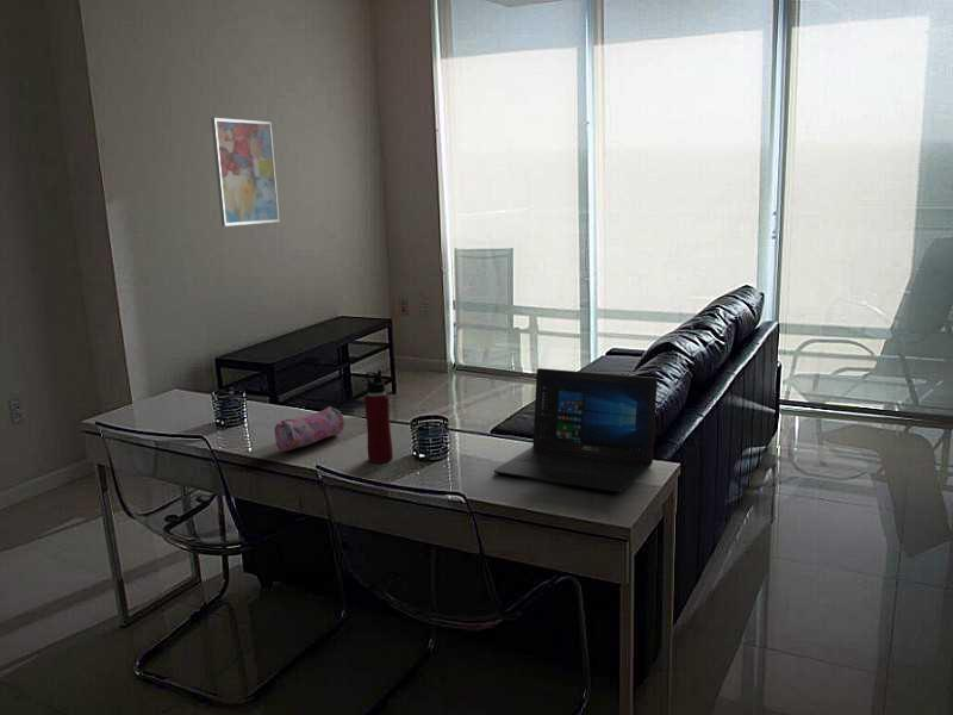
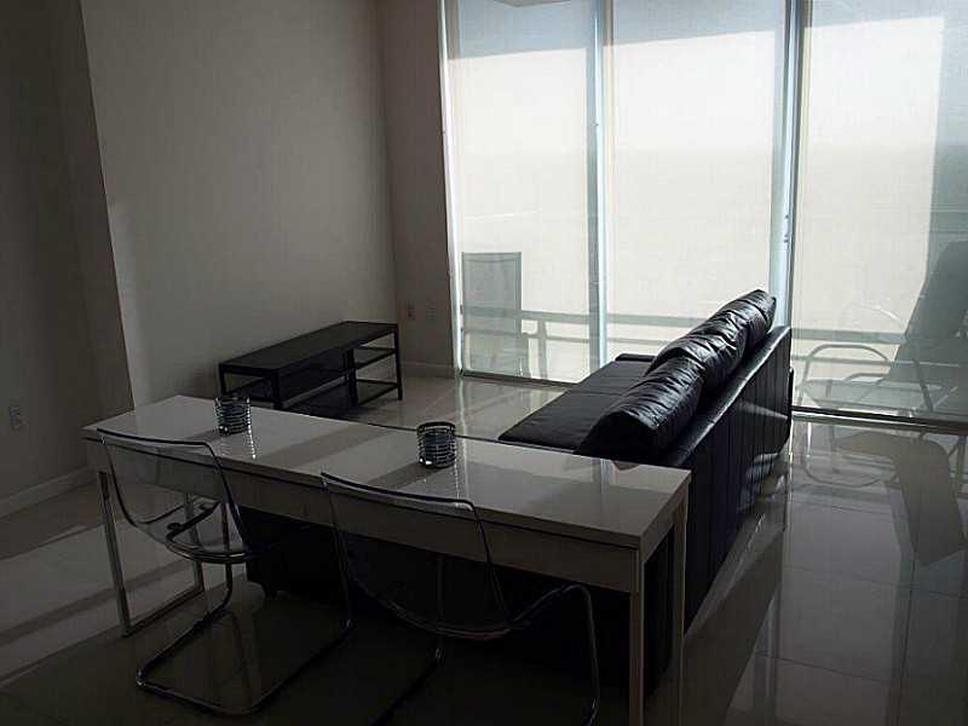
- pencil case (309, 428)
- wall art (247, 172)
- water bottle (378, 415)
- laptop (574, 425)
